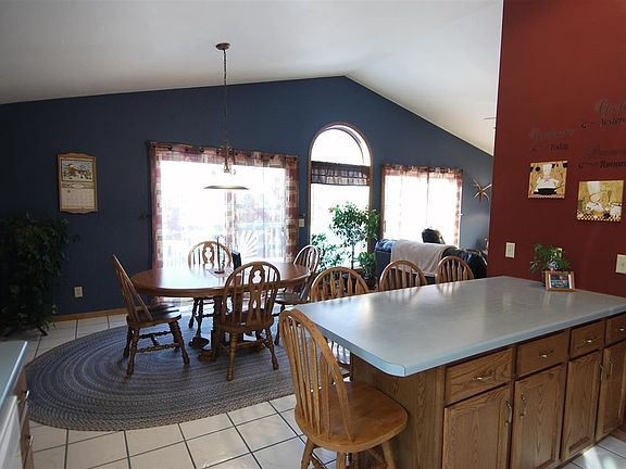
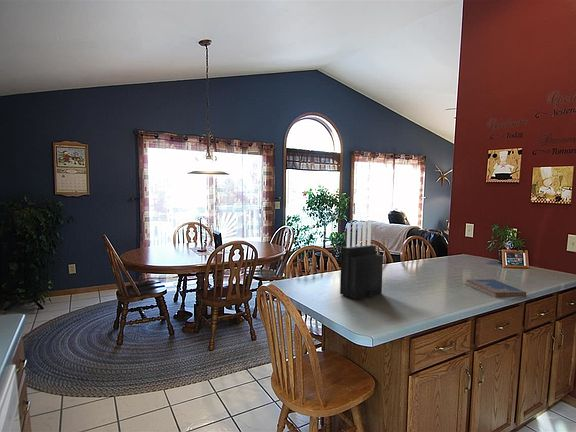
+ hardcover book (493, 287)
+ knife block (363, 259)
